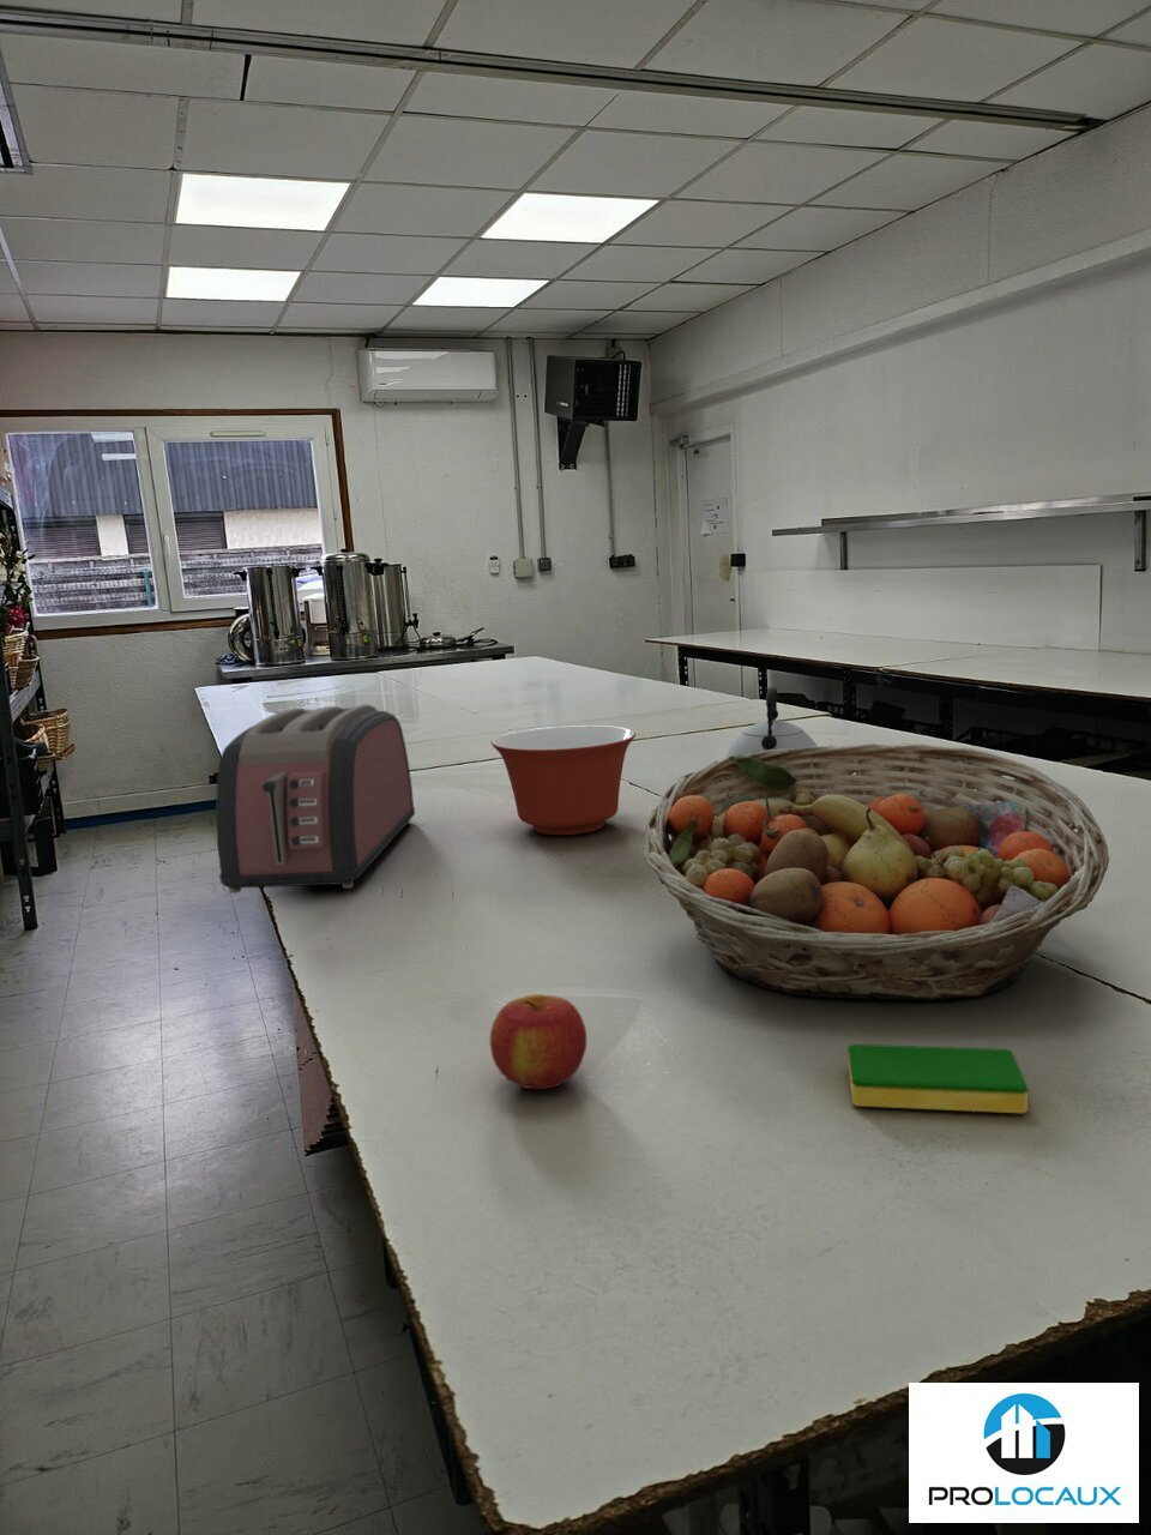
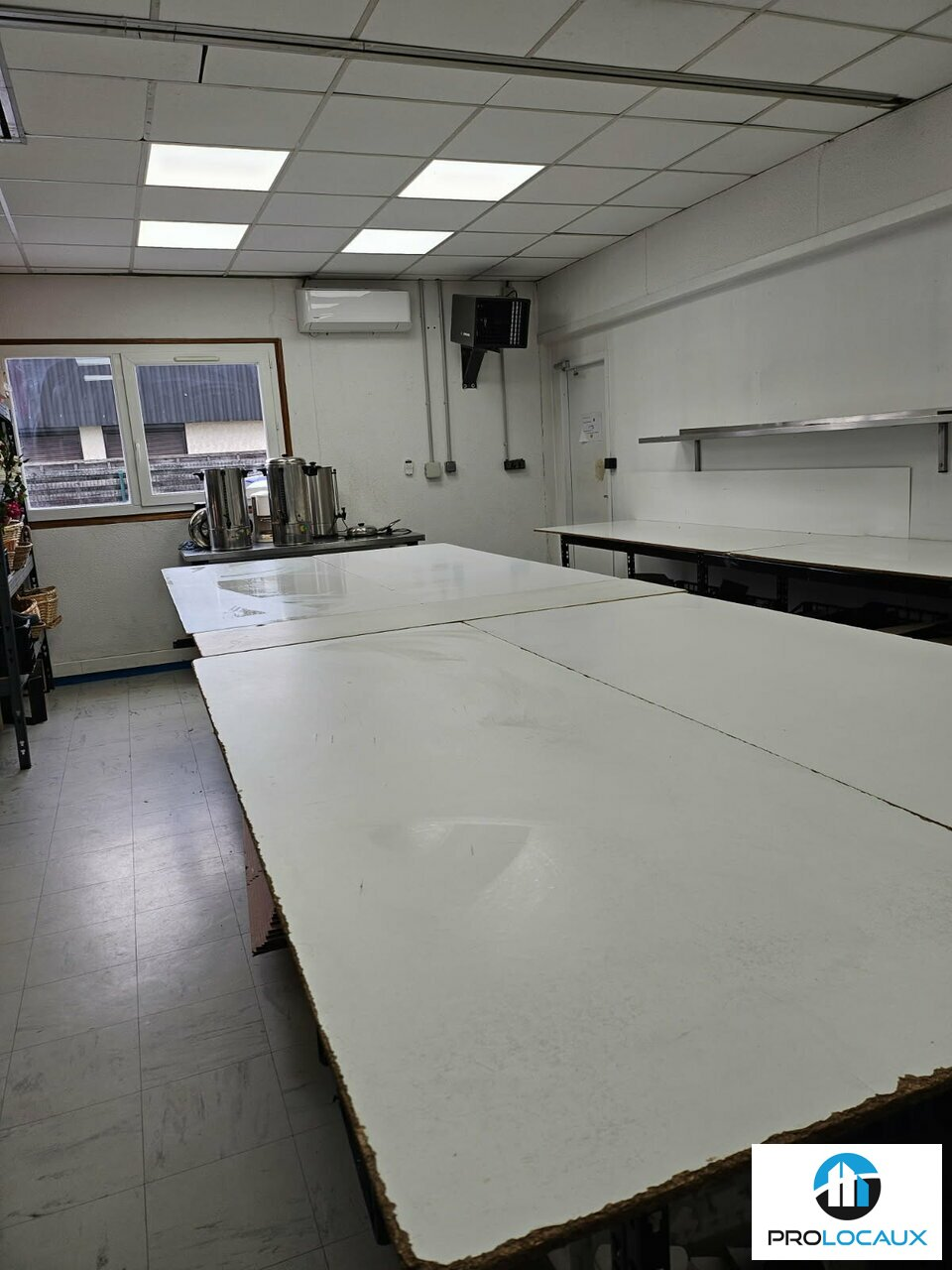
- toaster (319, 786)
- apple (538, 1038)
- dish sponge (933, 1077)
- mixing bowl (566, 781)
- kettle (773, 735)
- fruit basket (861, 859)
